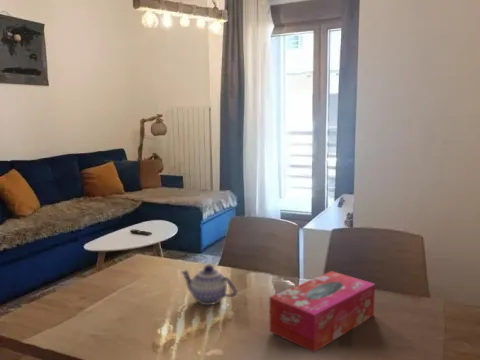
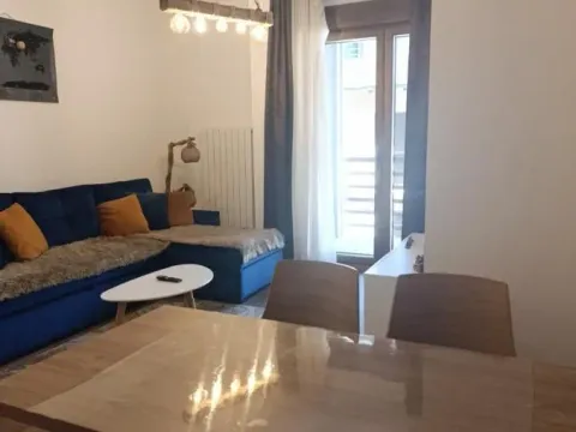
- teapot (208, 282)
- tissue box (323, 306)
